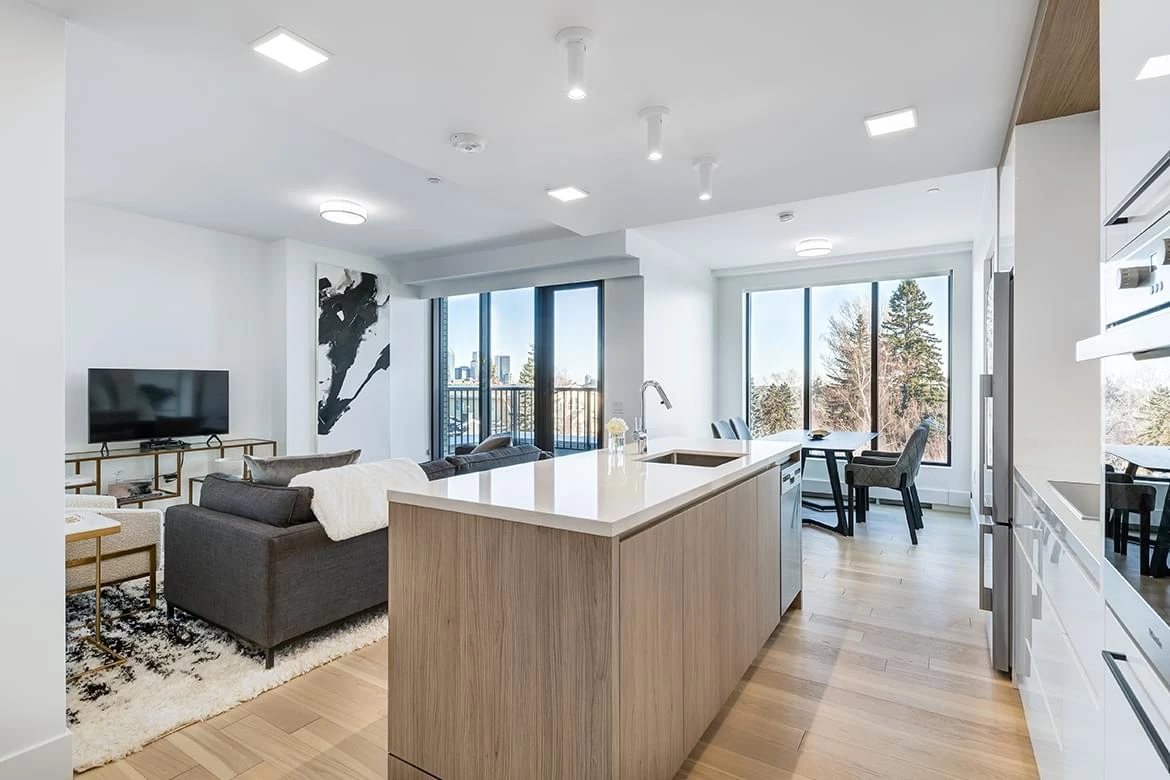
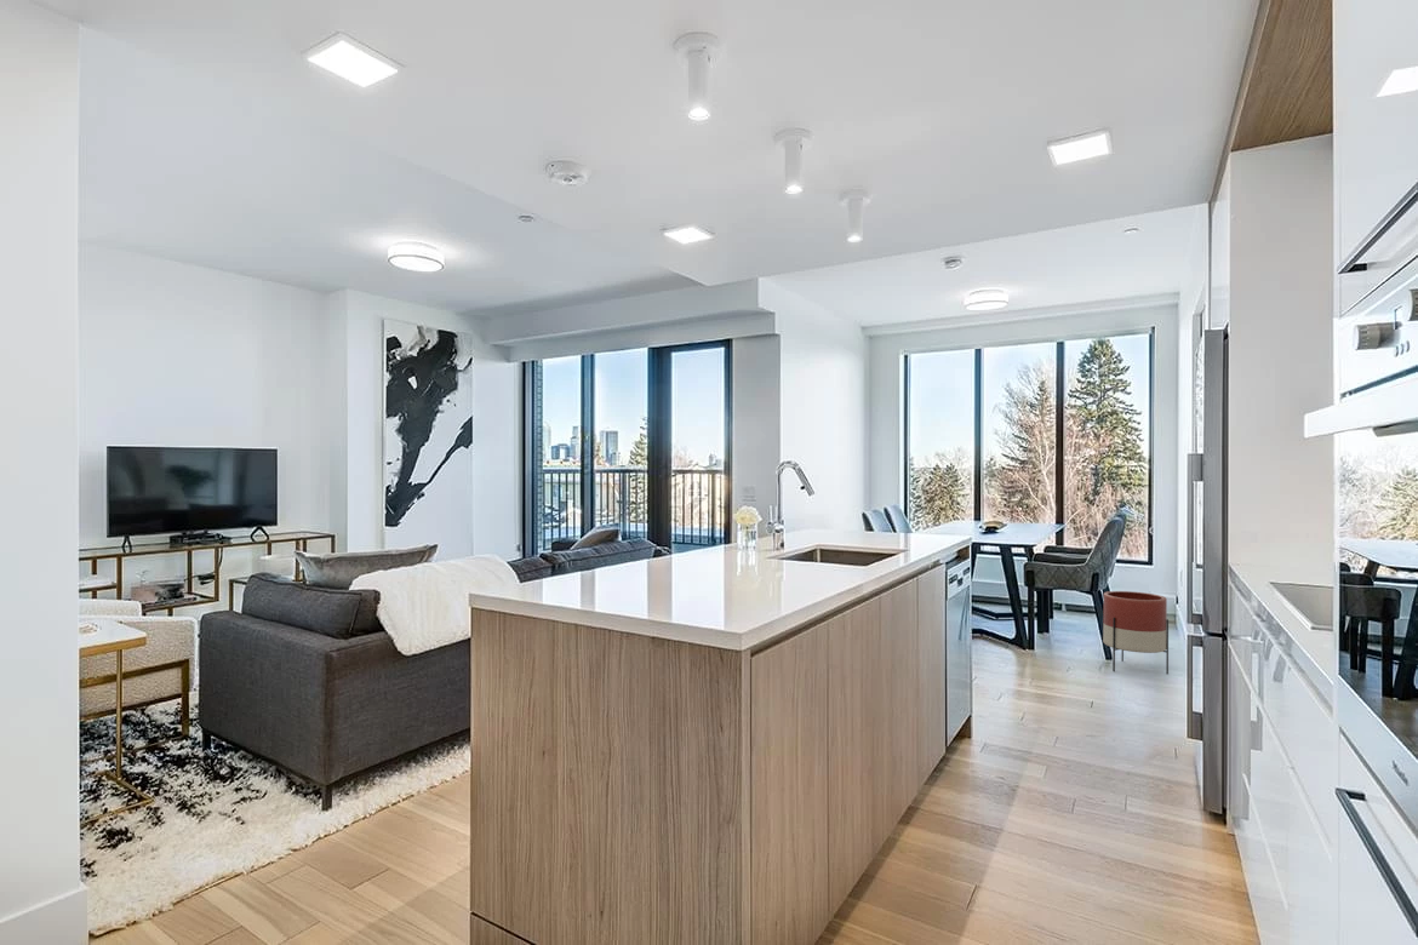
+ planter (1134, 631)
